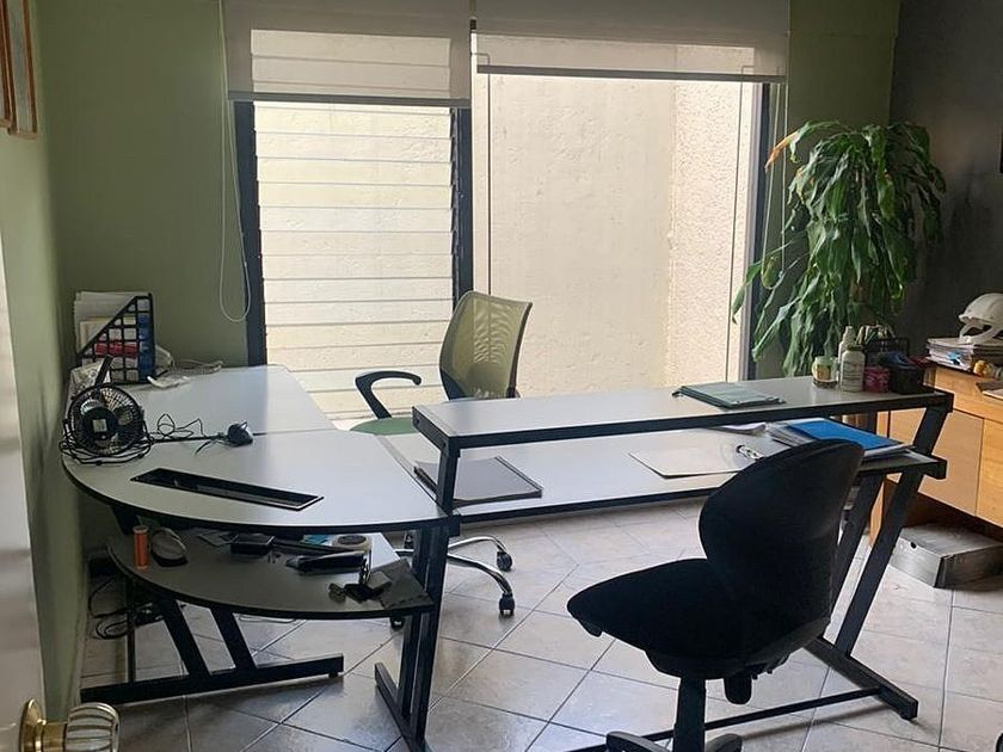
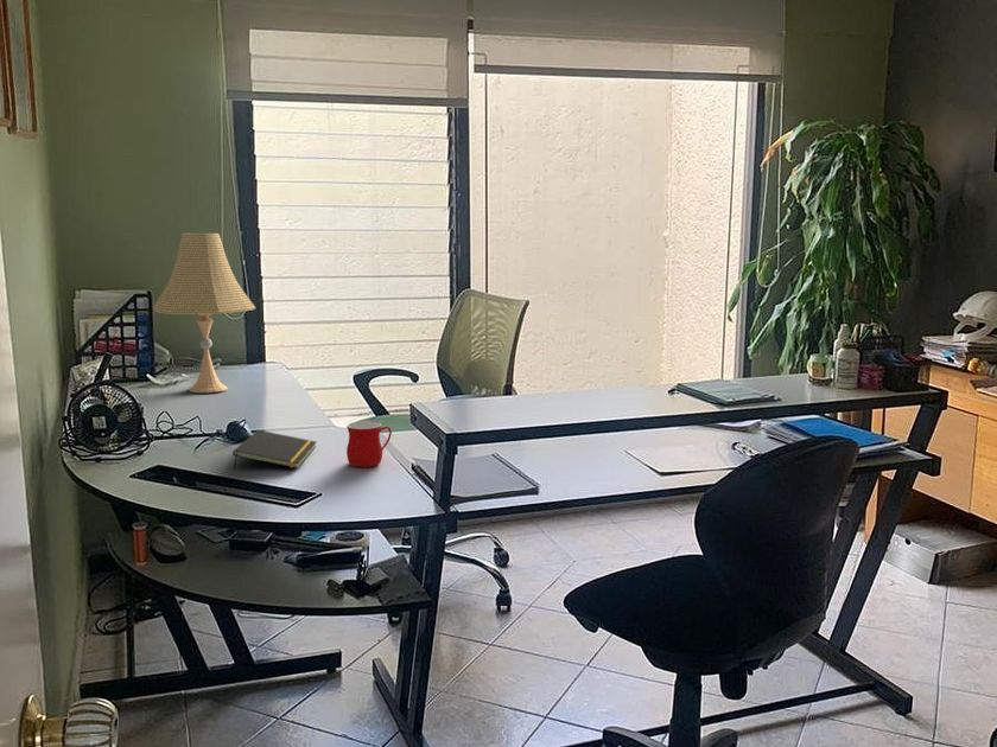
+ mug (369, 443)
+ desk lamp (204, 312)
+ notepad (277, 448)
